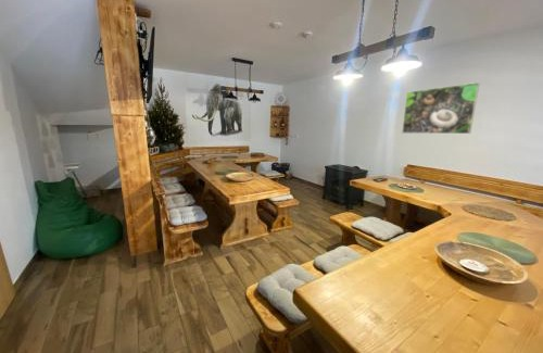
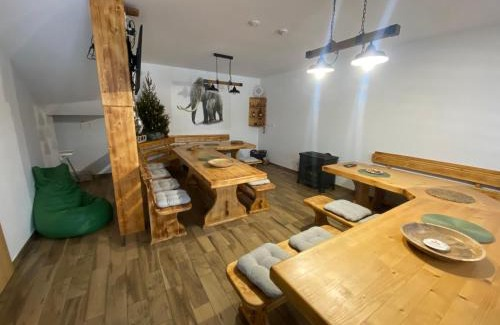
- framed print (435, 111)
